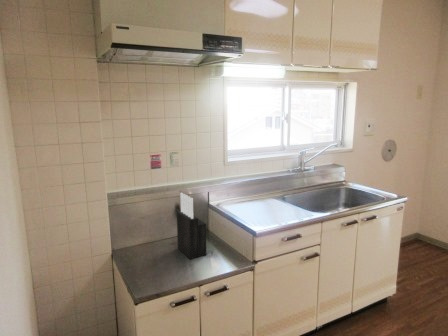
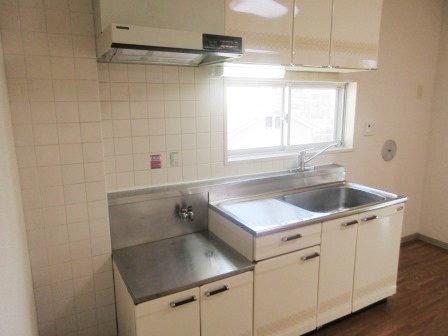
- knife block (192, 223)
